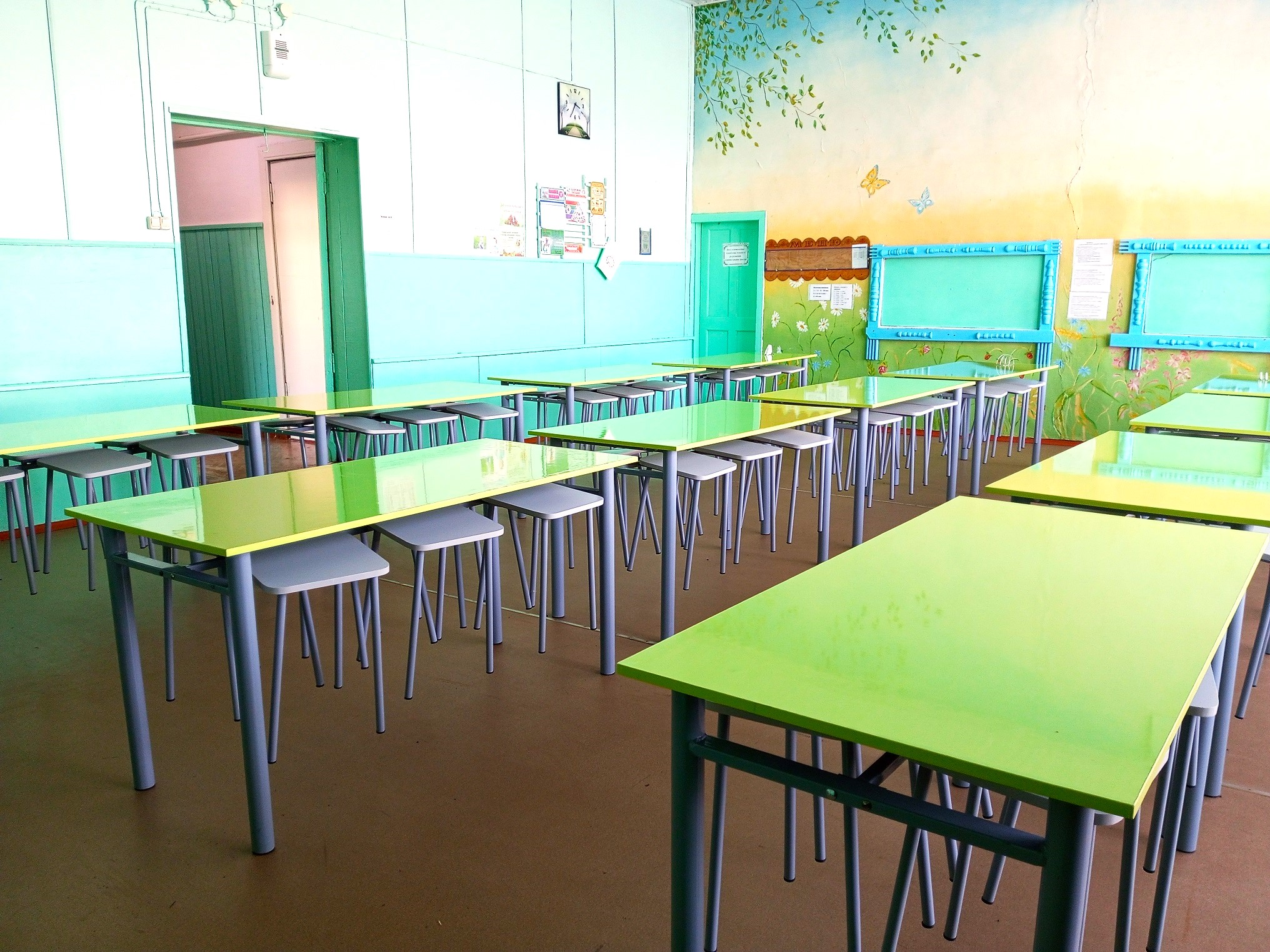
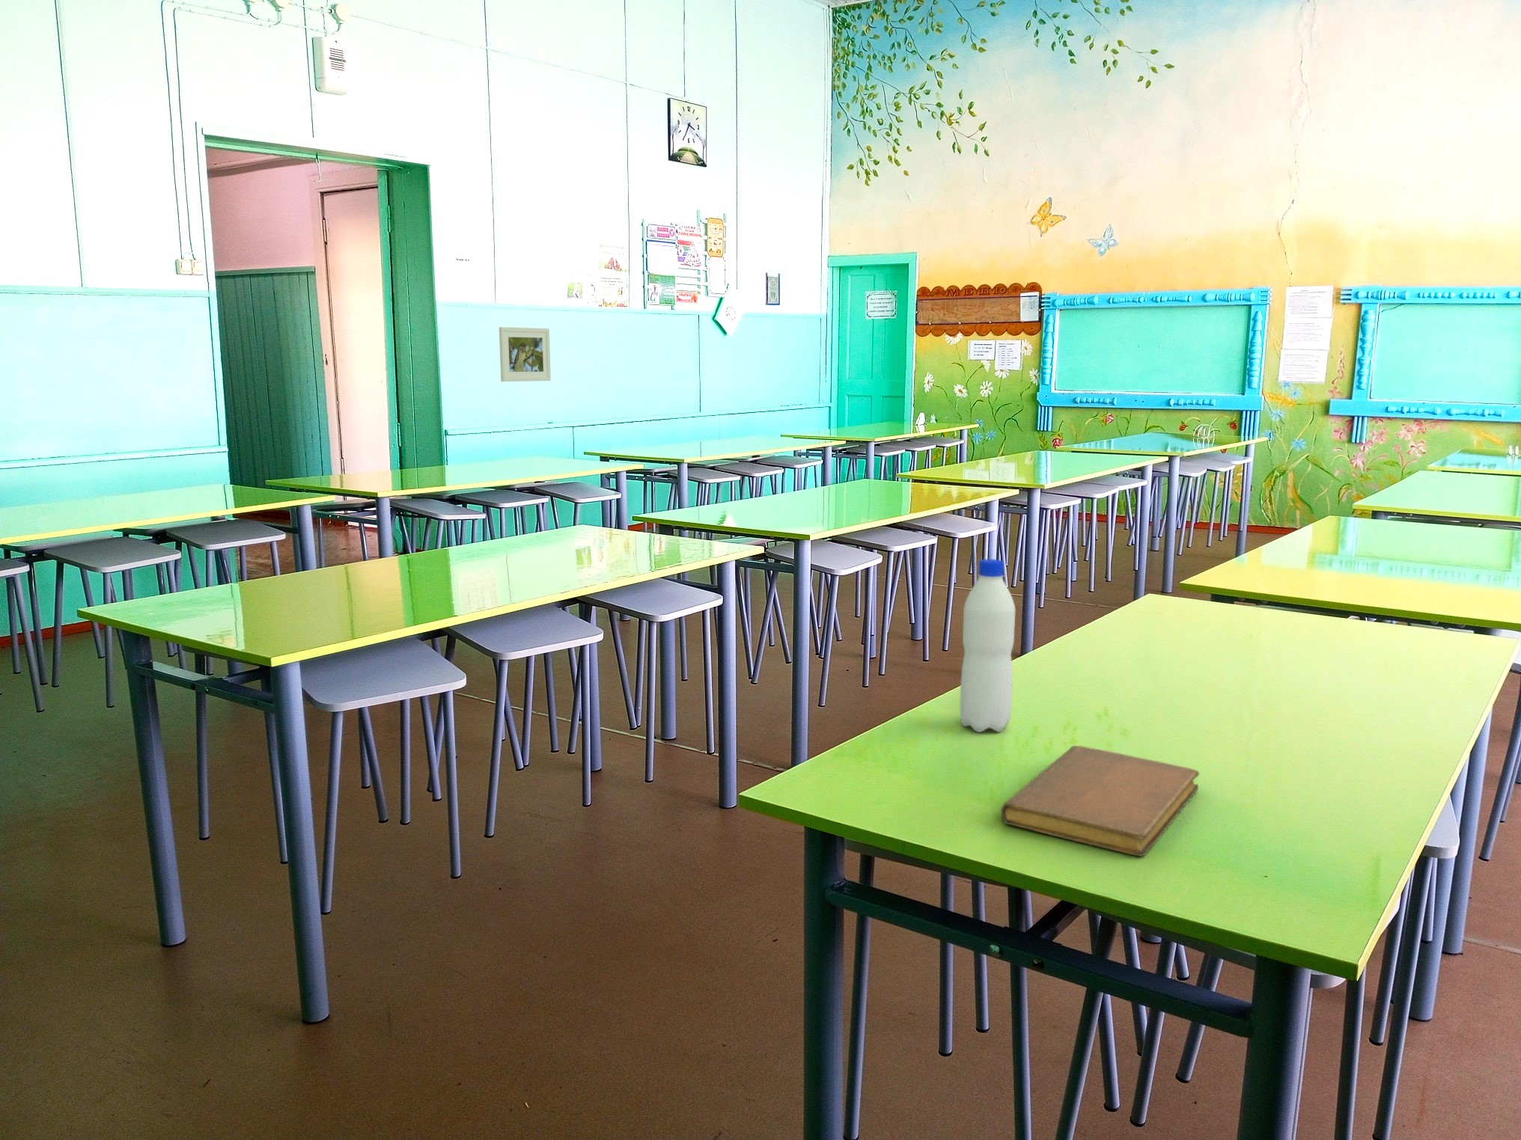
+ water bottle (988, 644)
+ notebook (1103, 794)
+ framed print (526, 354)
